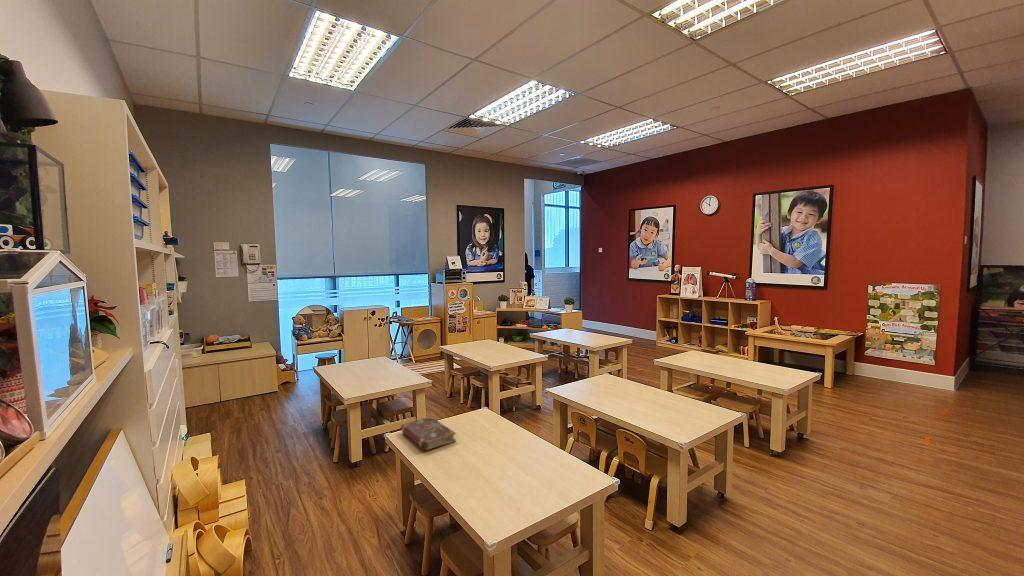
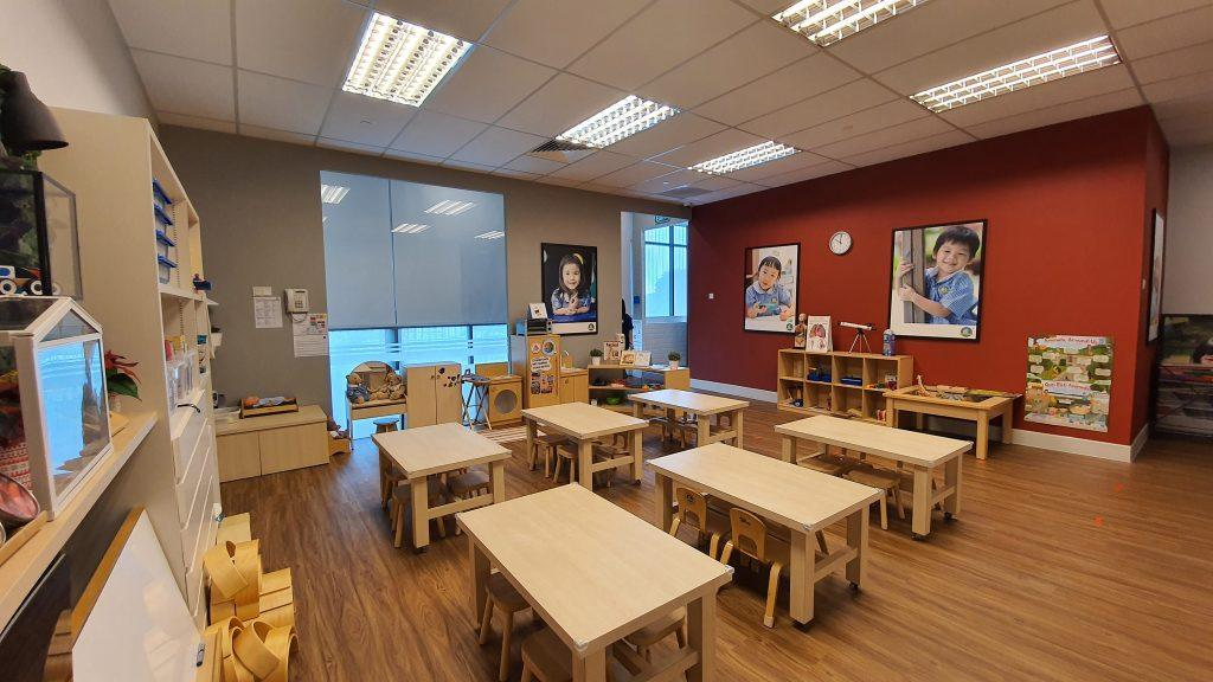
- book (427, 432)
